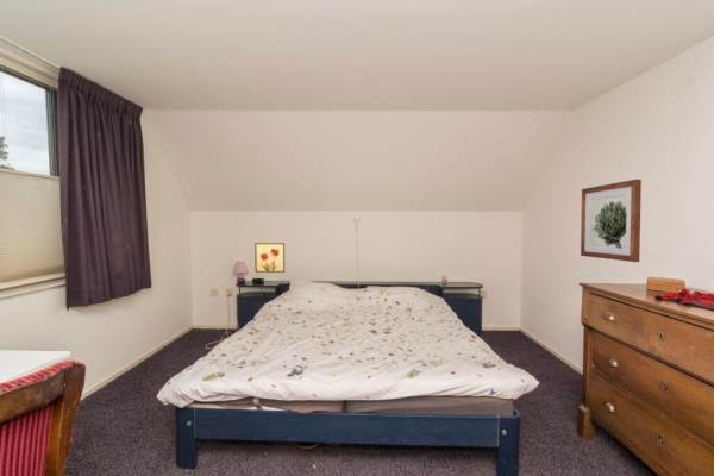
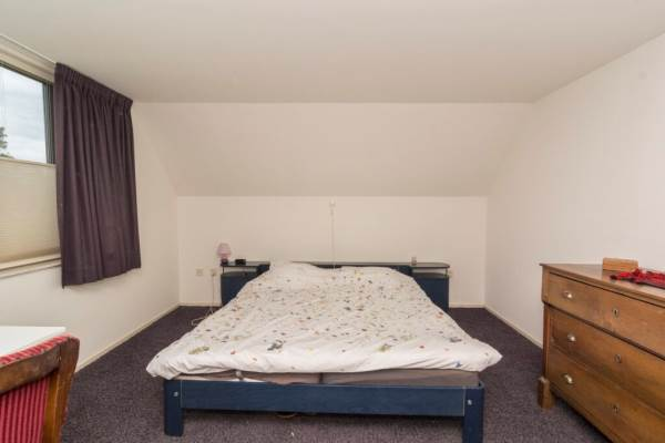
- wall art (607, 221)
- wall art (269, 257)
